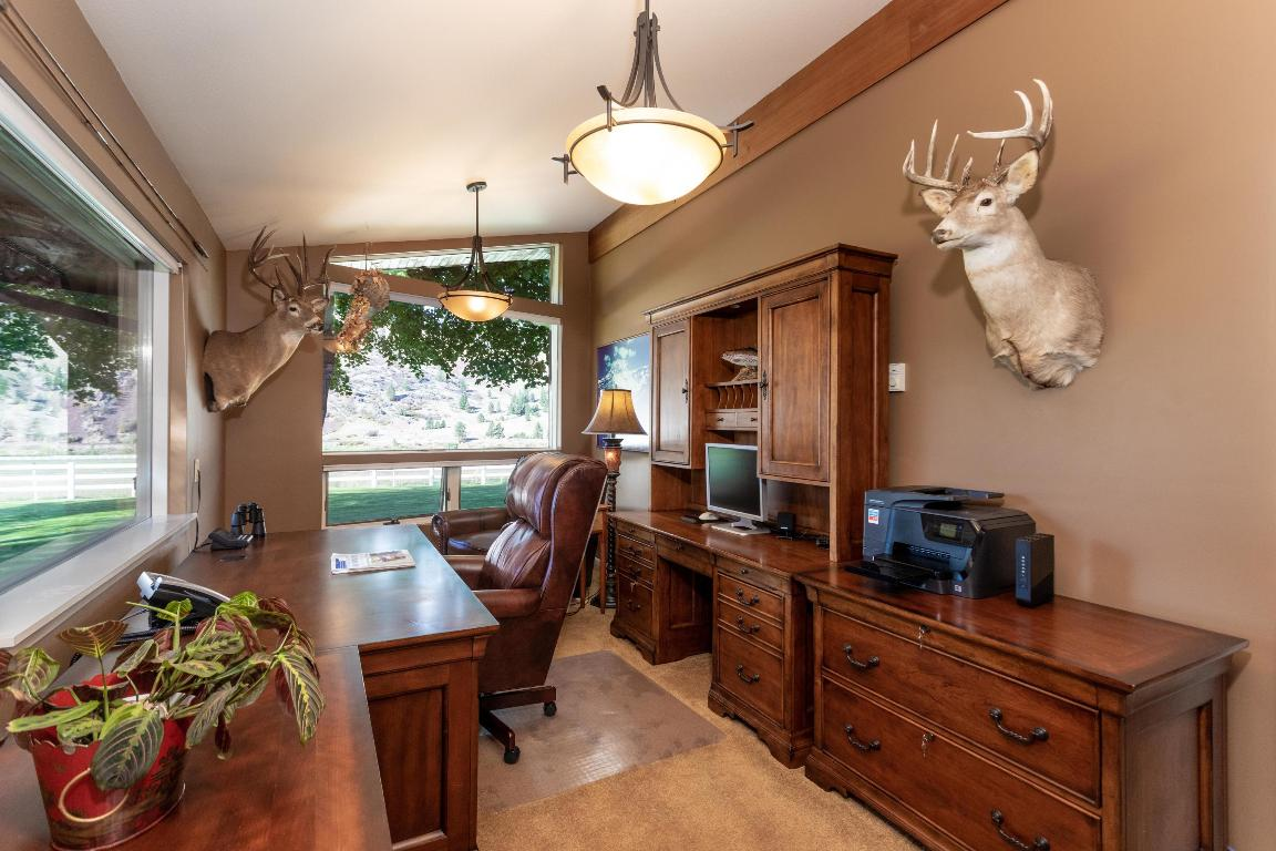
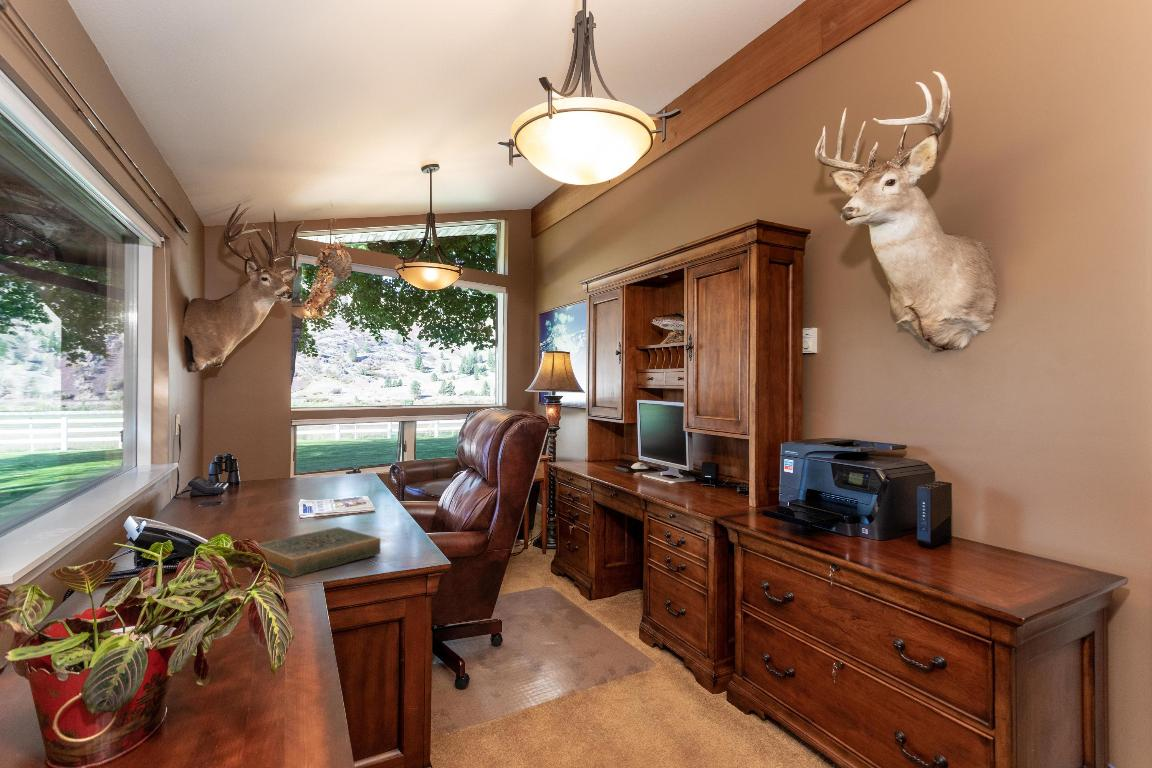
+ hardback book (317, 549)
